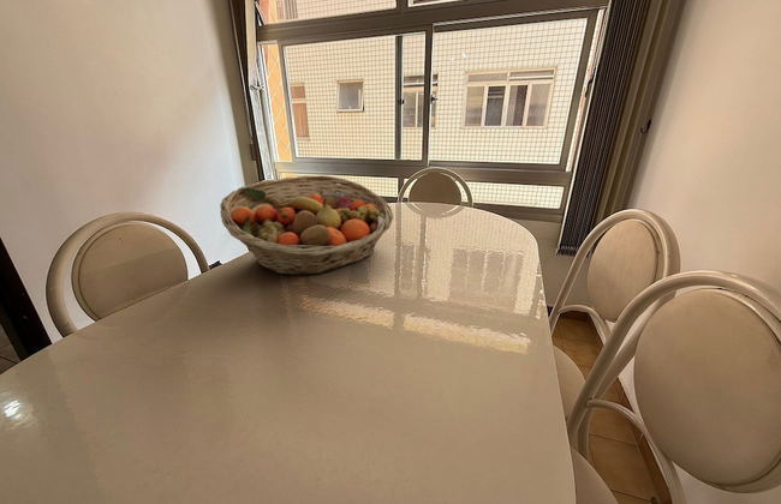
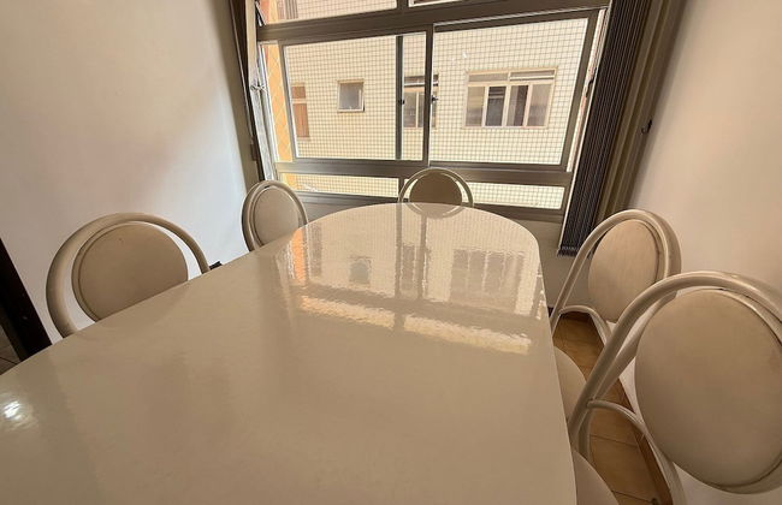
- fruit basket (314, 220)
